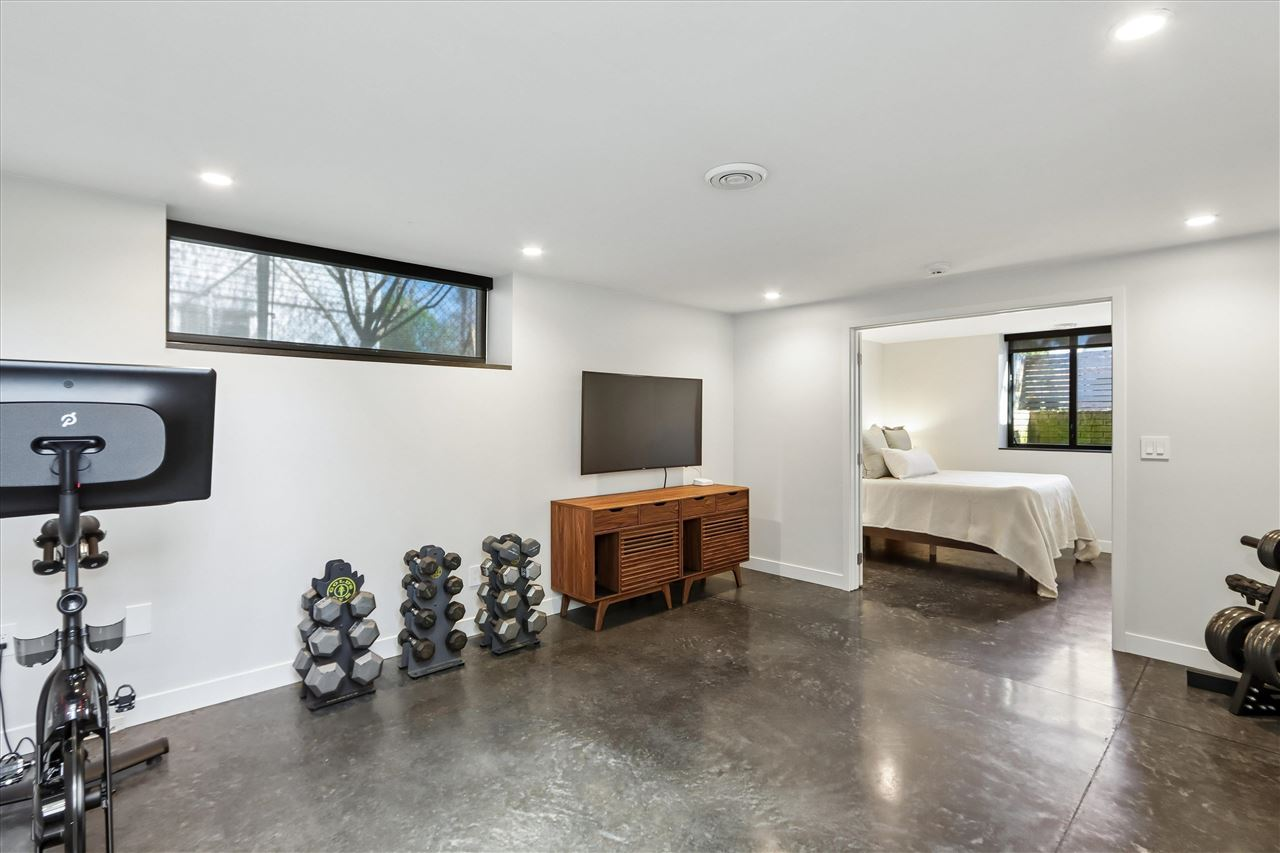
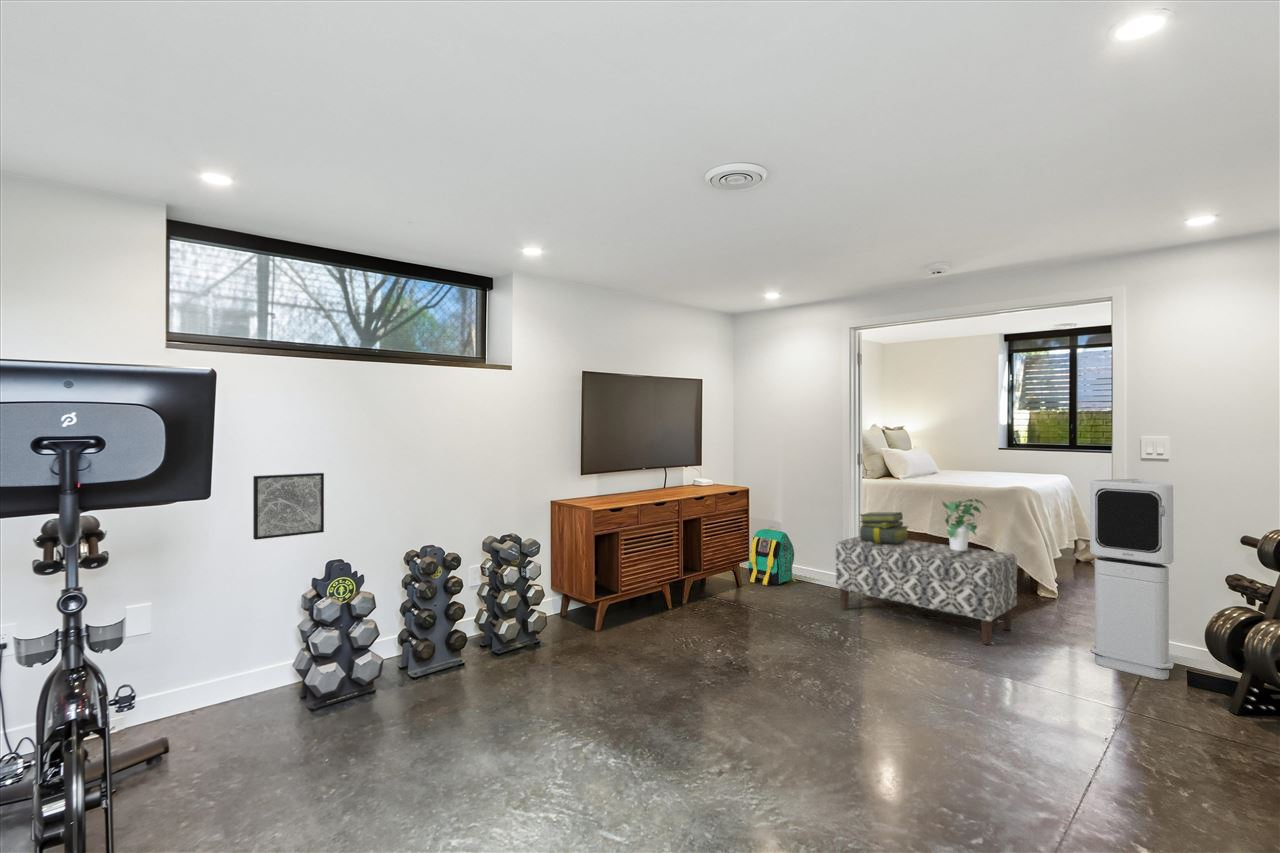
+ backpack (771, 554)
+ bench (921, 583)
+ wall art (289, 504)
+ air purifier (1134, 572)
+ stack of books (882, 526)
+ potted plant (962, 523)
